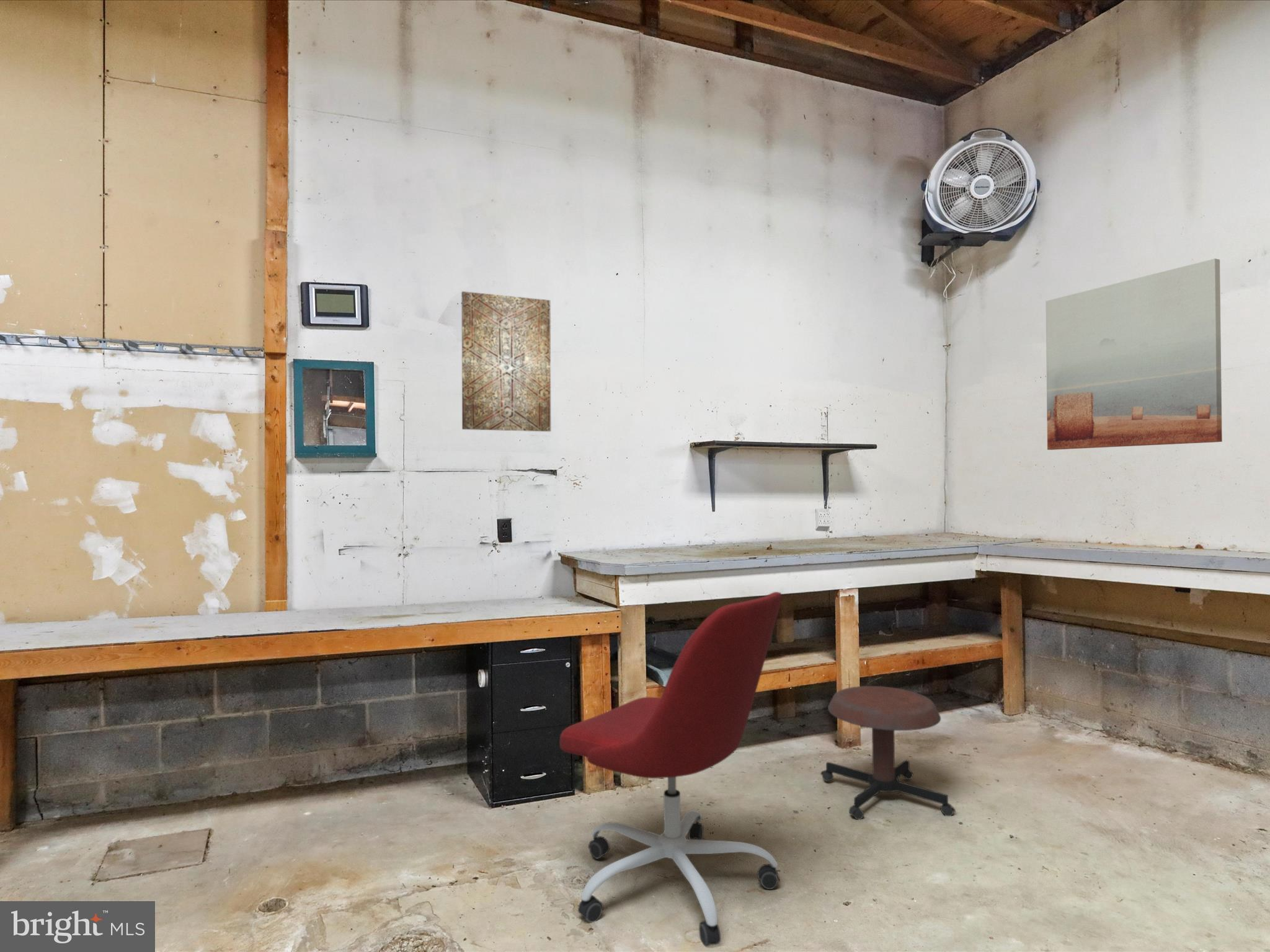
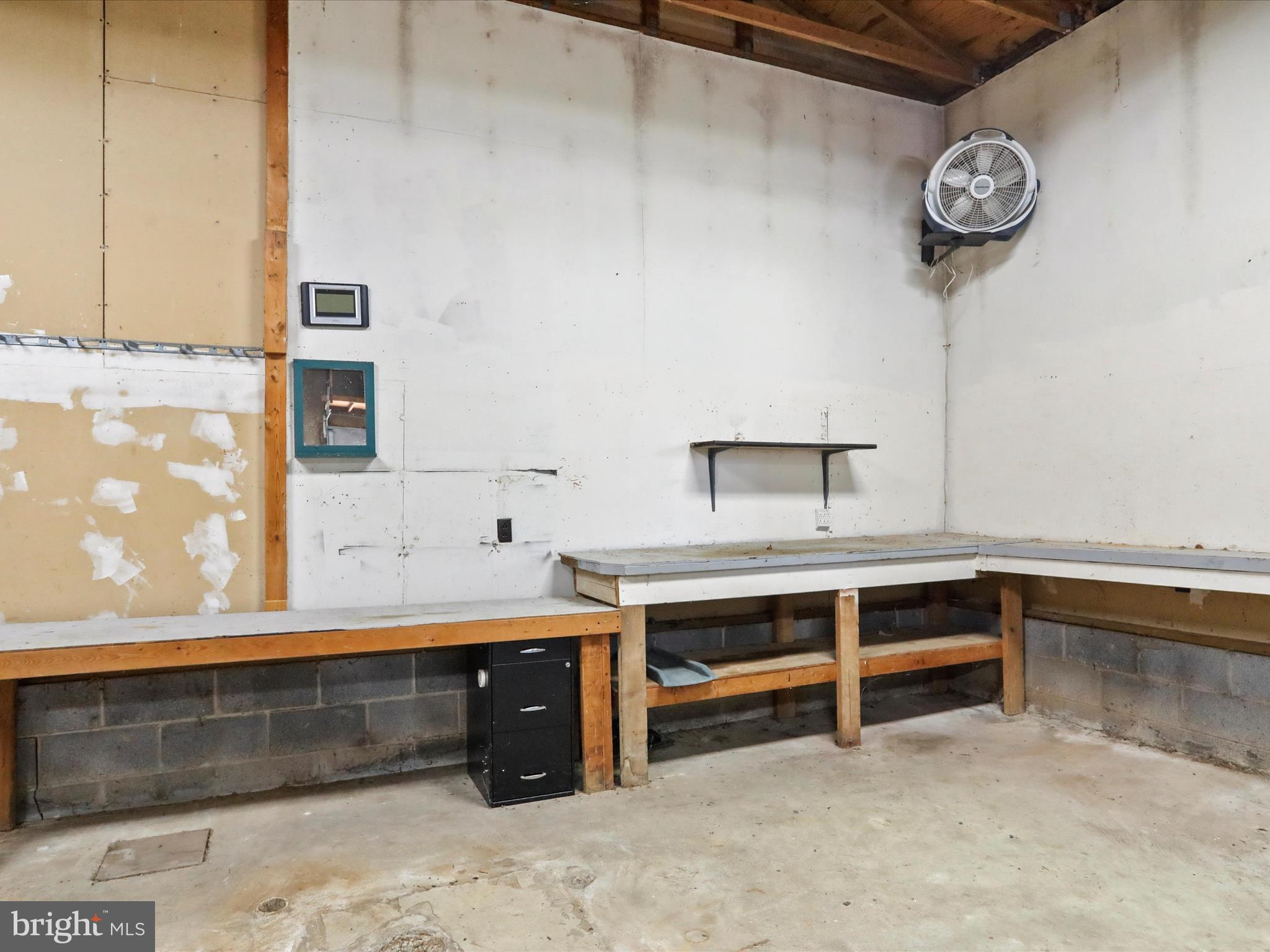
- wall art (507, 363)
- wall art (1125, 364)
- stool (883, 747)
- office chair (671, 736)
